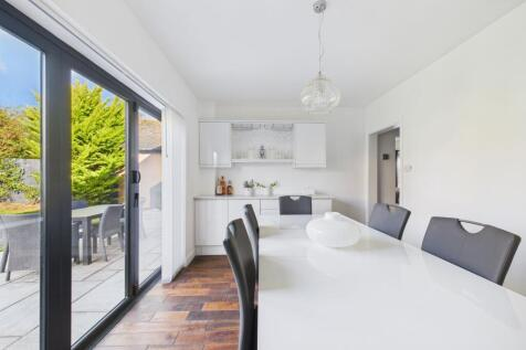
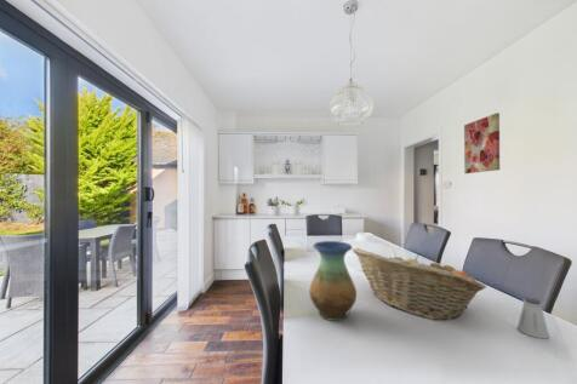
+ fruit basket (410, 275)
+ saltshaker (532, 315)
+ wall art (480, 145)
+ vase (332, 279)
